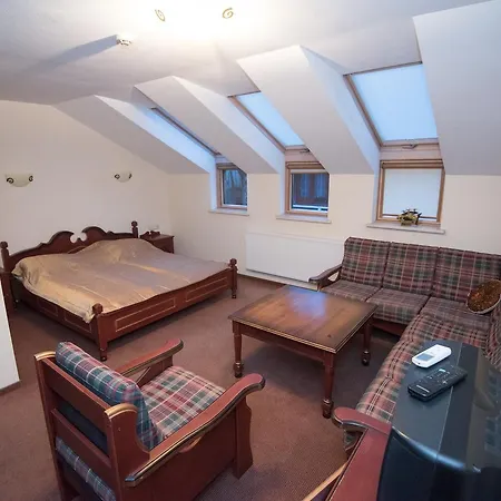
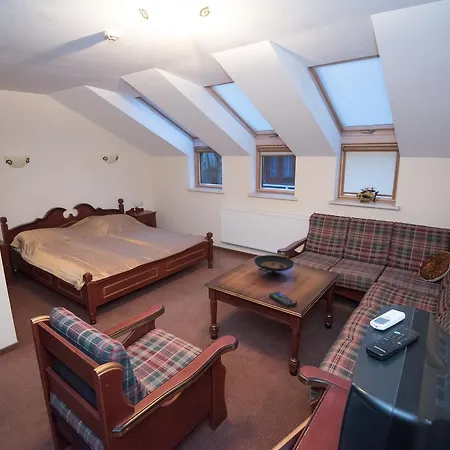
+ decorative bowl (273, 267)
+ remote control (282, 299)
